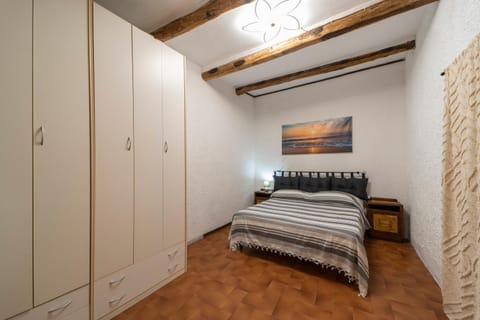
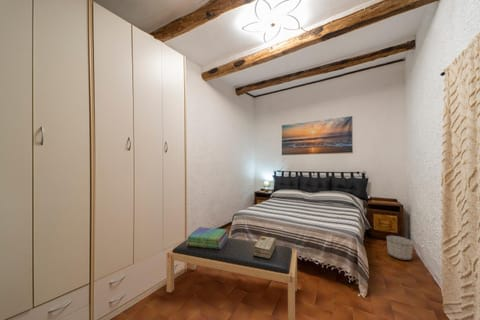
+ bench (232, 268)
+ decorative box (265, 246)
+ stack of books (208, 237)
+ planter (399, 248)
